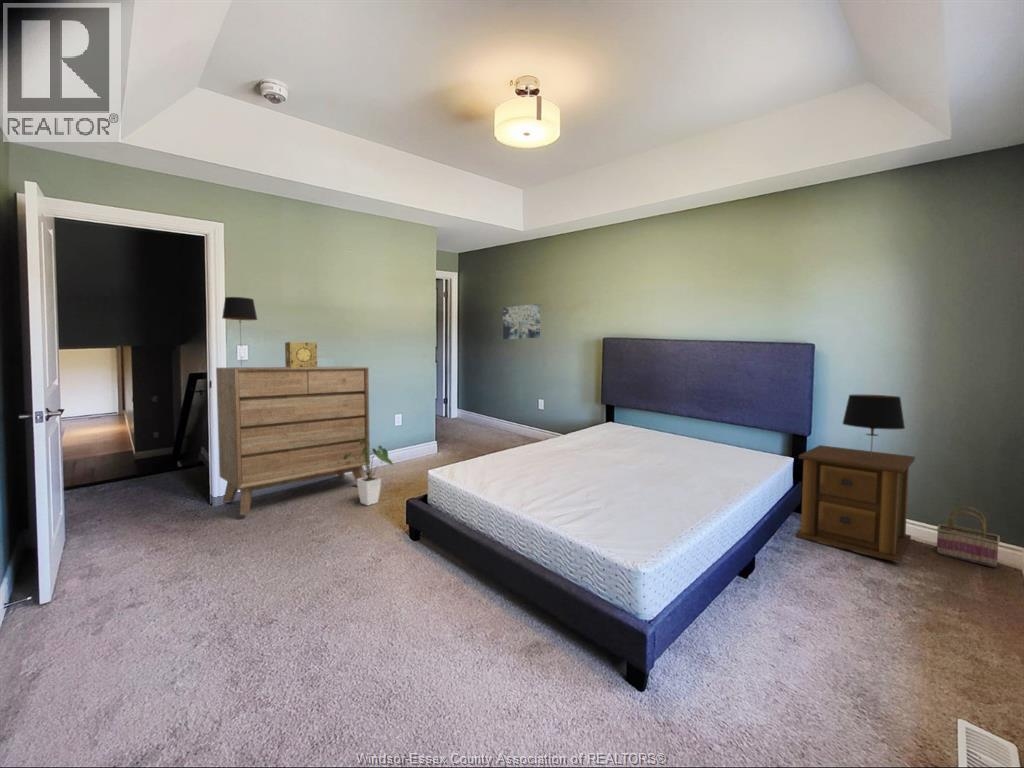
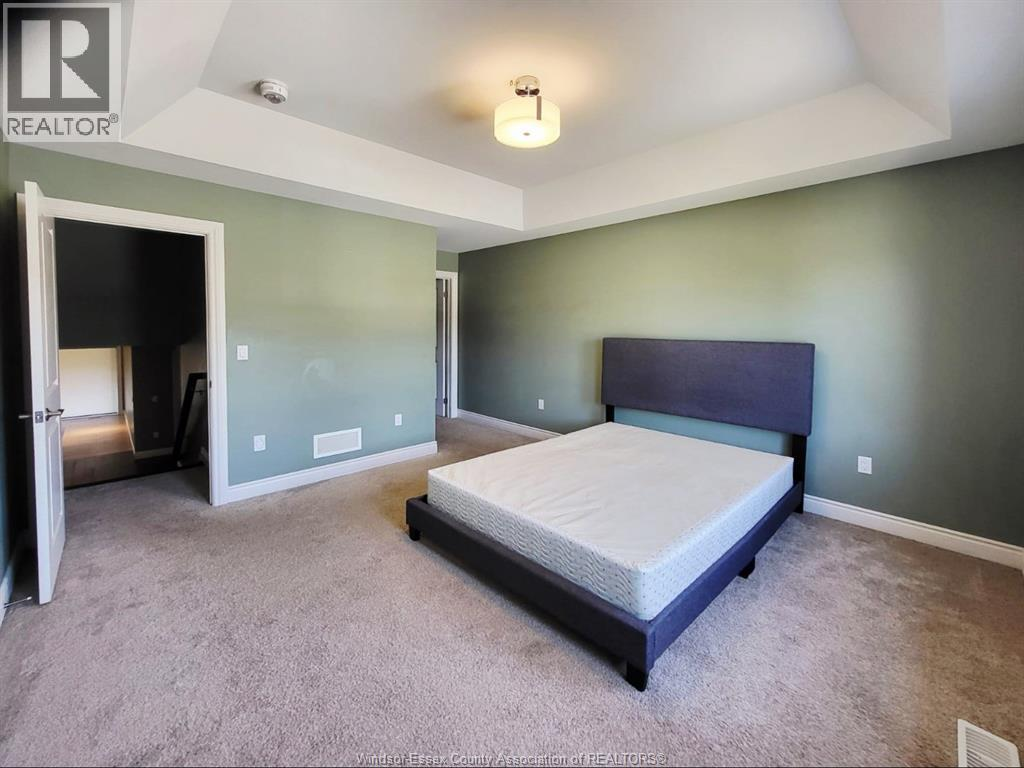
- table lamp (240, 333)
- side table (854, 497)
- decorative box (301, 354)
- basket (967, 533)
- house plant (365, 474)
- dresser (298, 431)
- table lamp (872, 426)
- wall art (520, 322)
